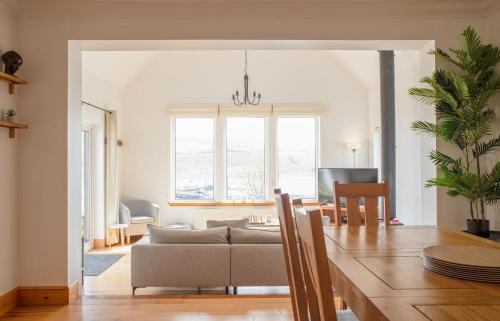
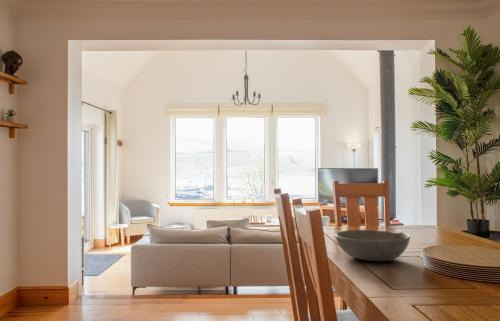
+ bowl (372, 245)
